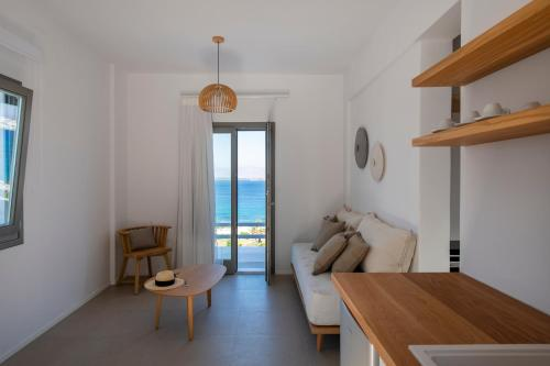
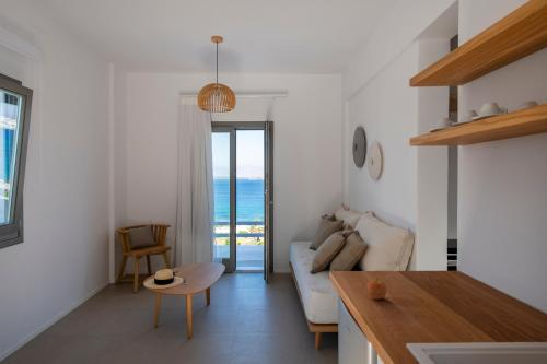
+ apple (376, 287)
